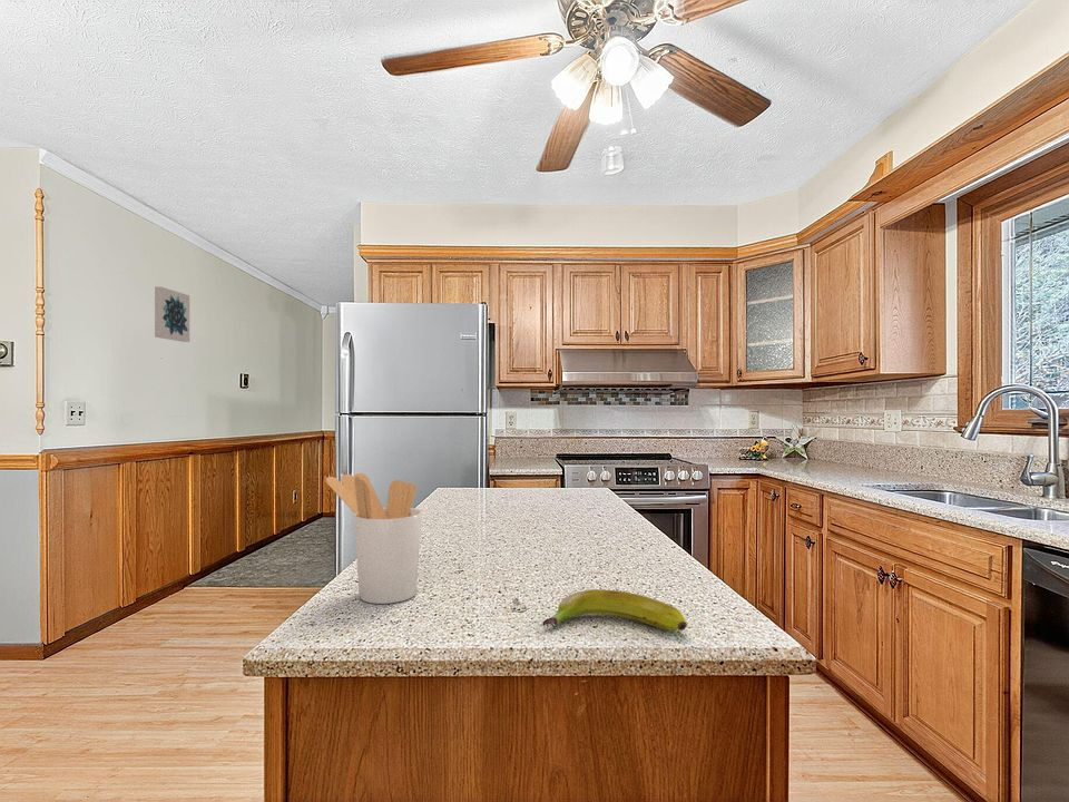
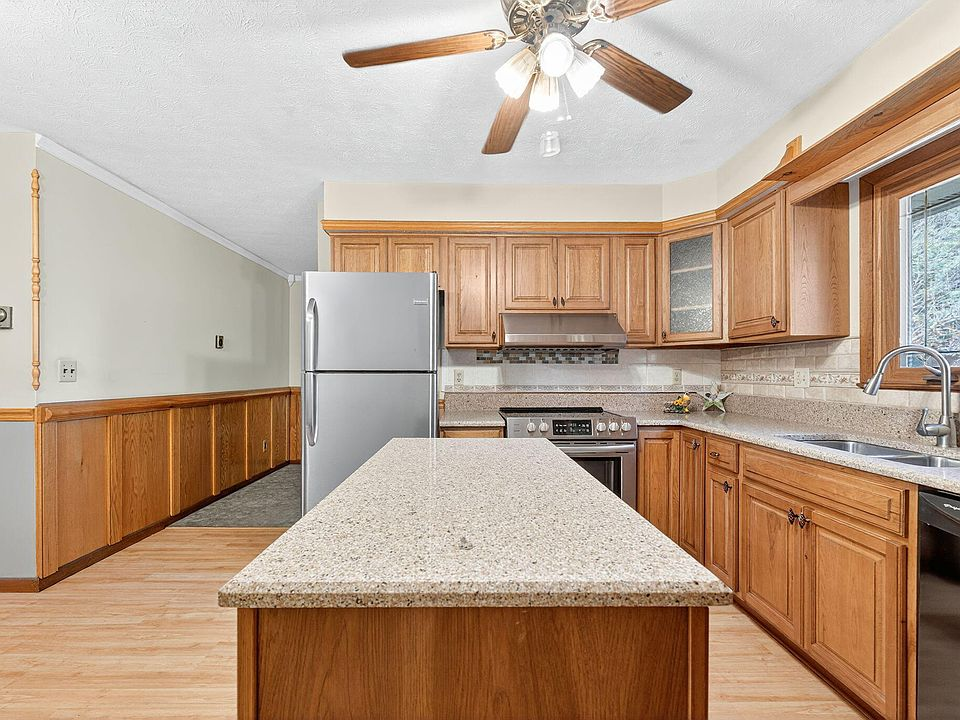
- wall art (173, 315)
- utensil holder (374, 531)
- banana (615, 609)
